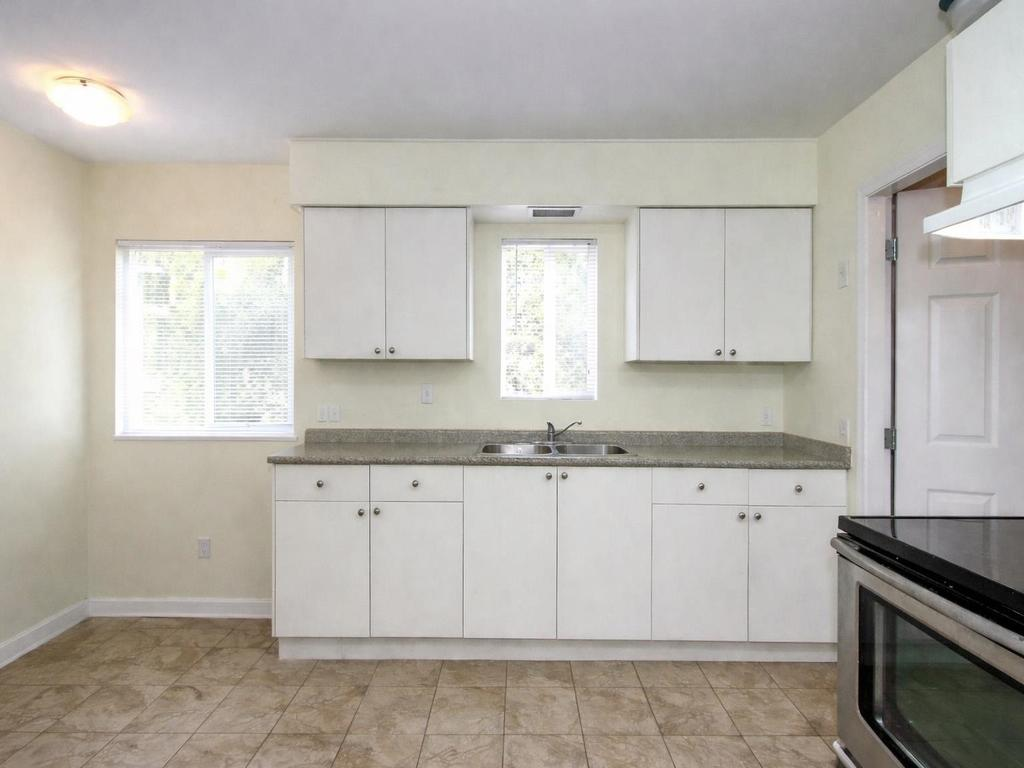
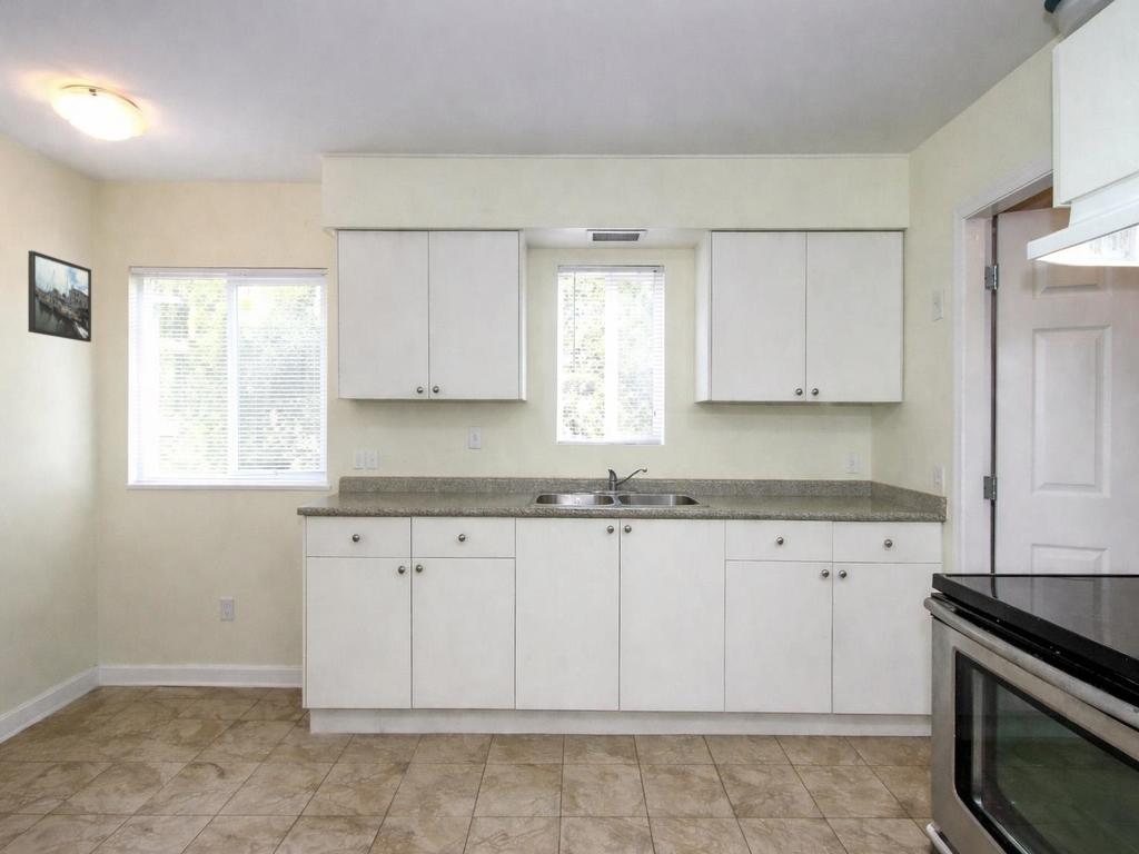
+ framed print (61, 298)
